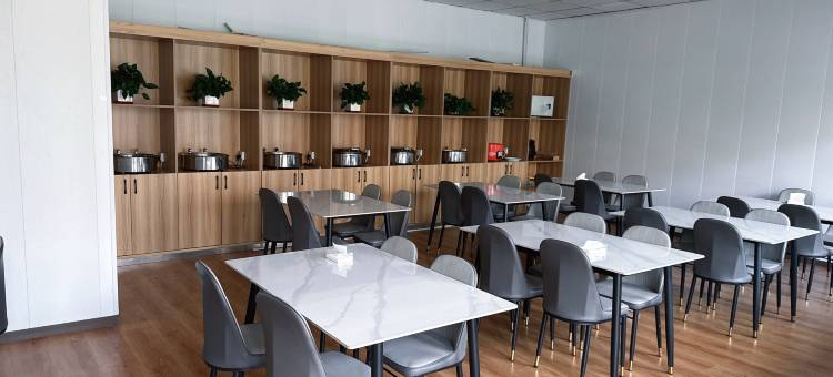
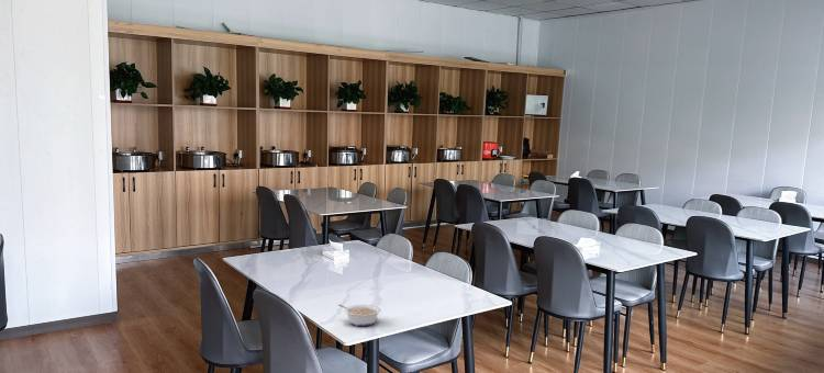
+ legume (360, 315)
